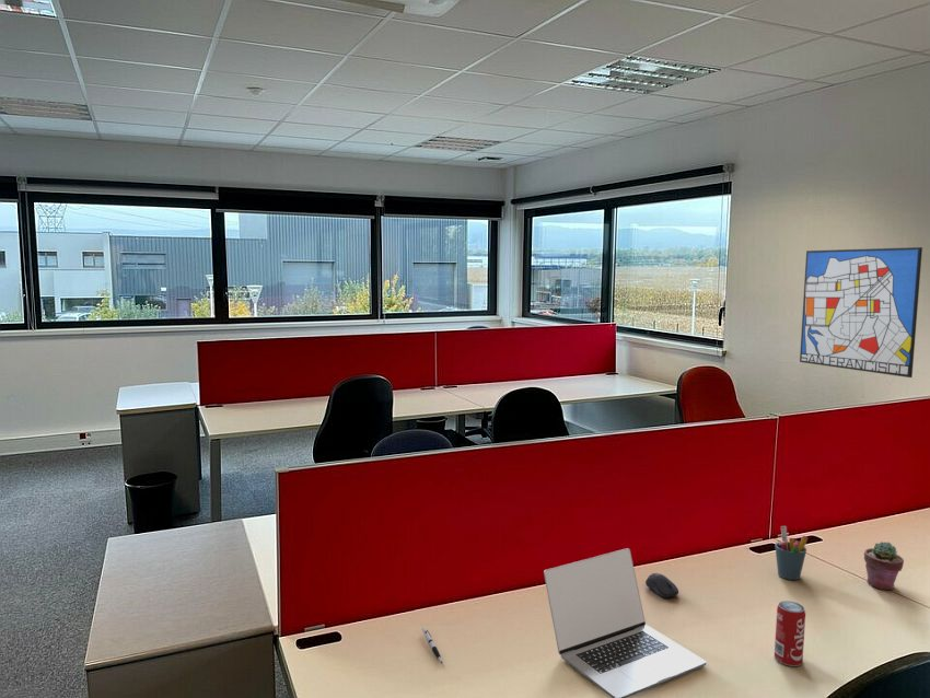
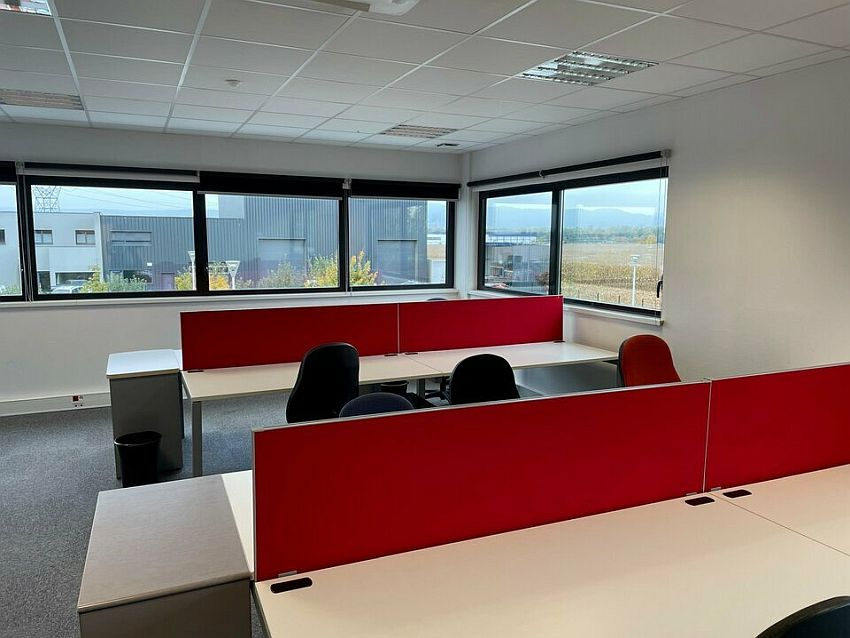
- computer mouse (661, 583)
- laptop (623, 617)
- beverage can (789, 632)
- pen holder (790, 554)
- potted succulent (883, 563)
- pen (432, 644)
- wall art (855, 310)
